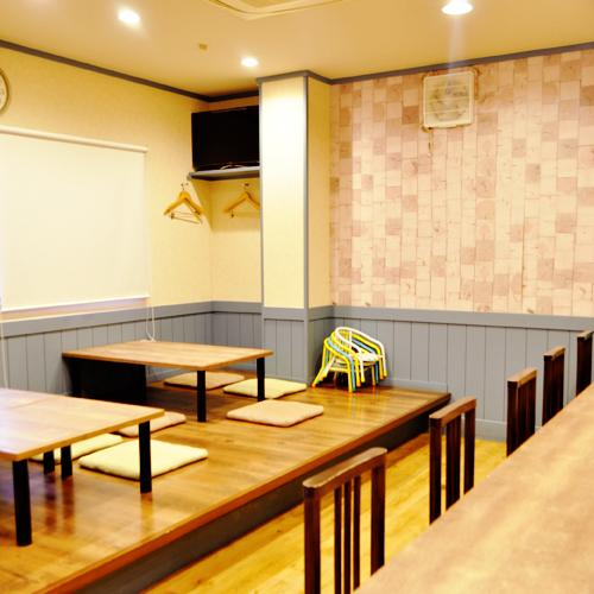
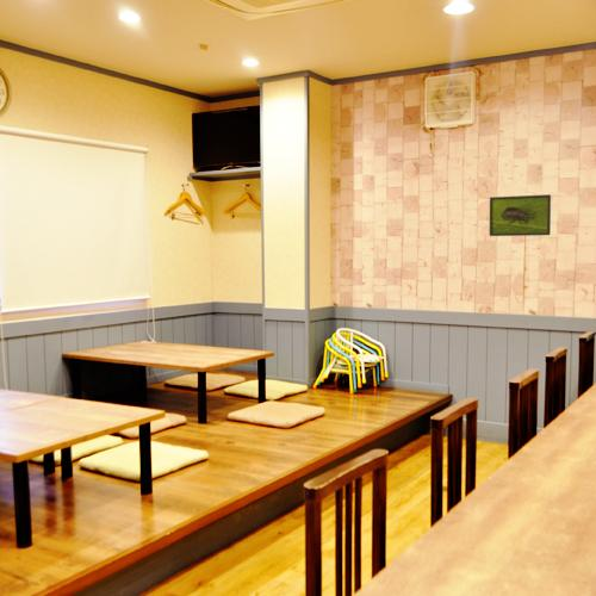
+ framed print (519, 216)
